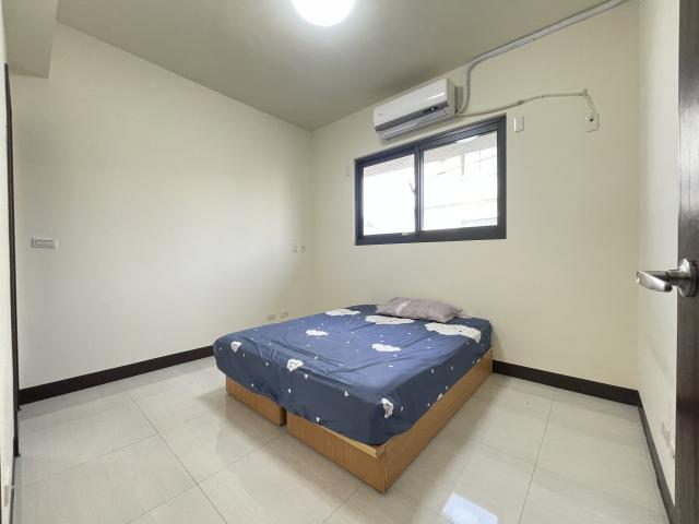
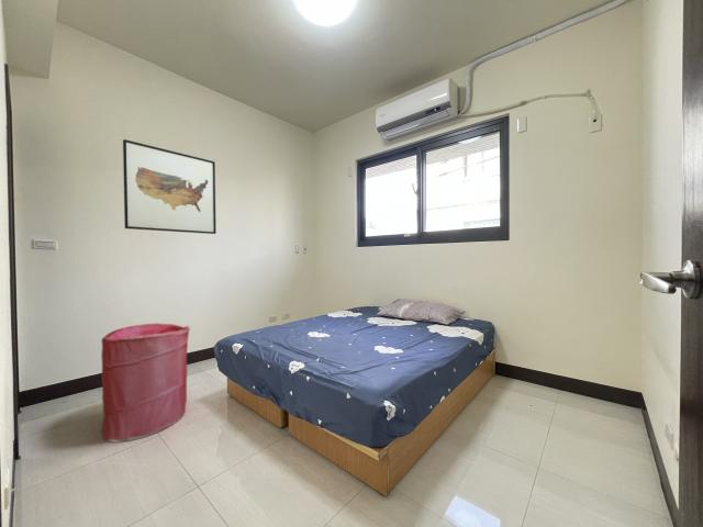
+ laundry hamper (148, 372)
+ wall art (174, 191)
